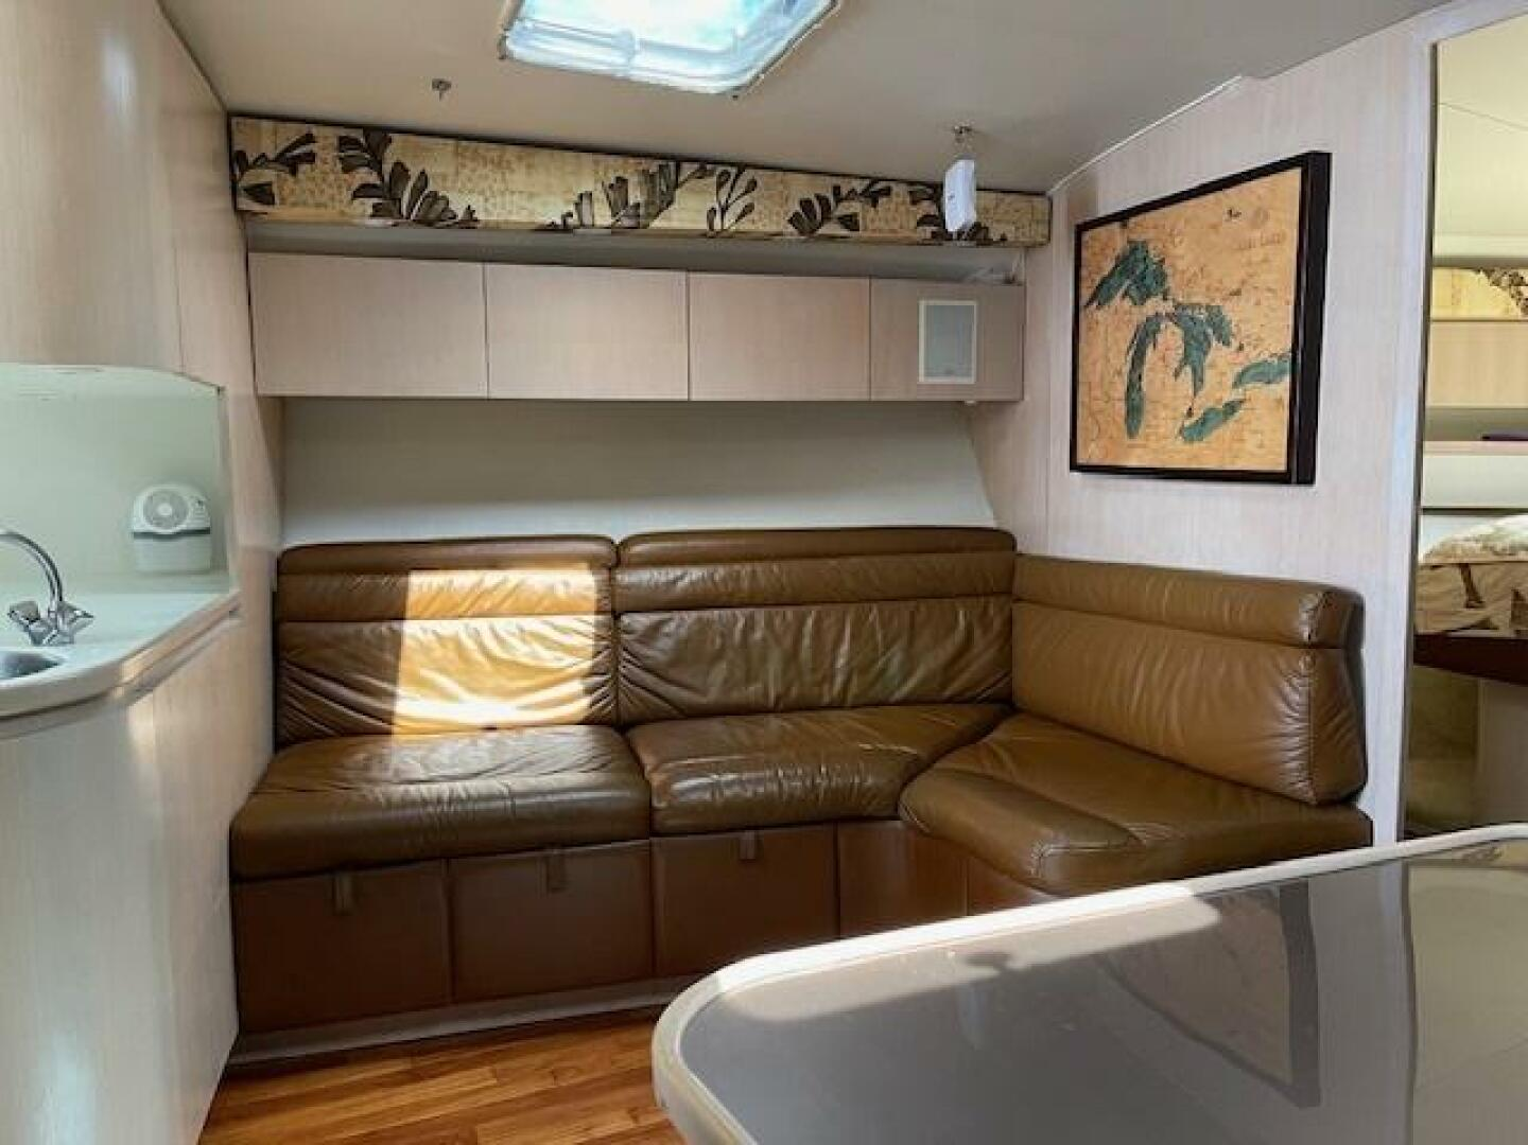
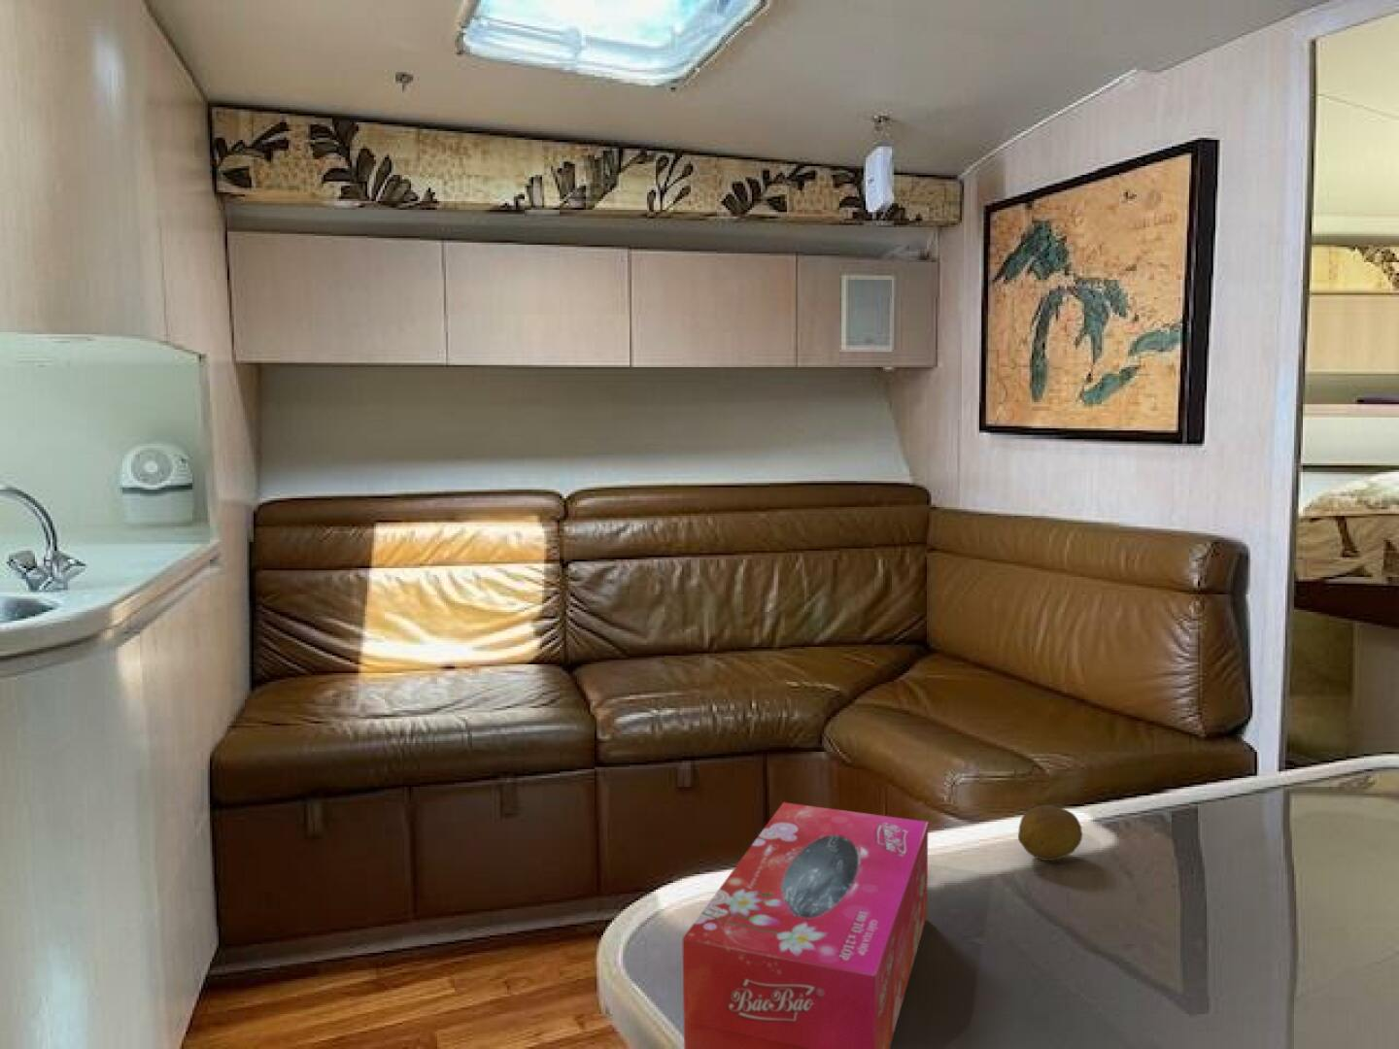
+ fruit (1049, 832)
+ tissue box (820, 924)
